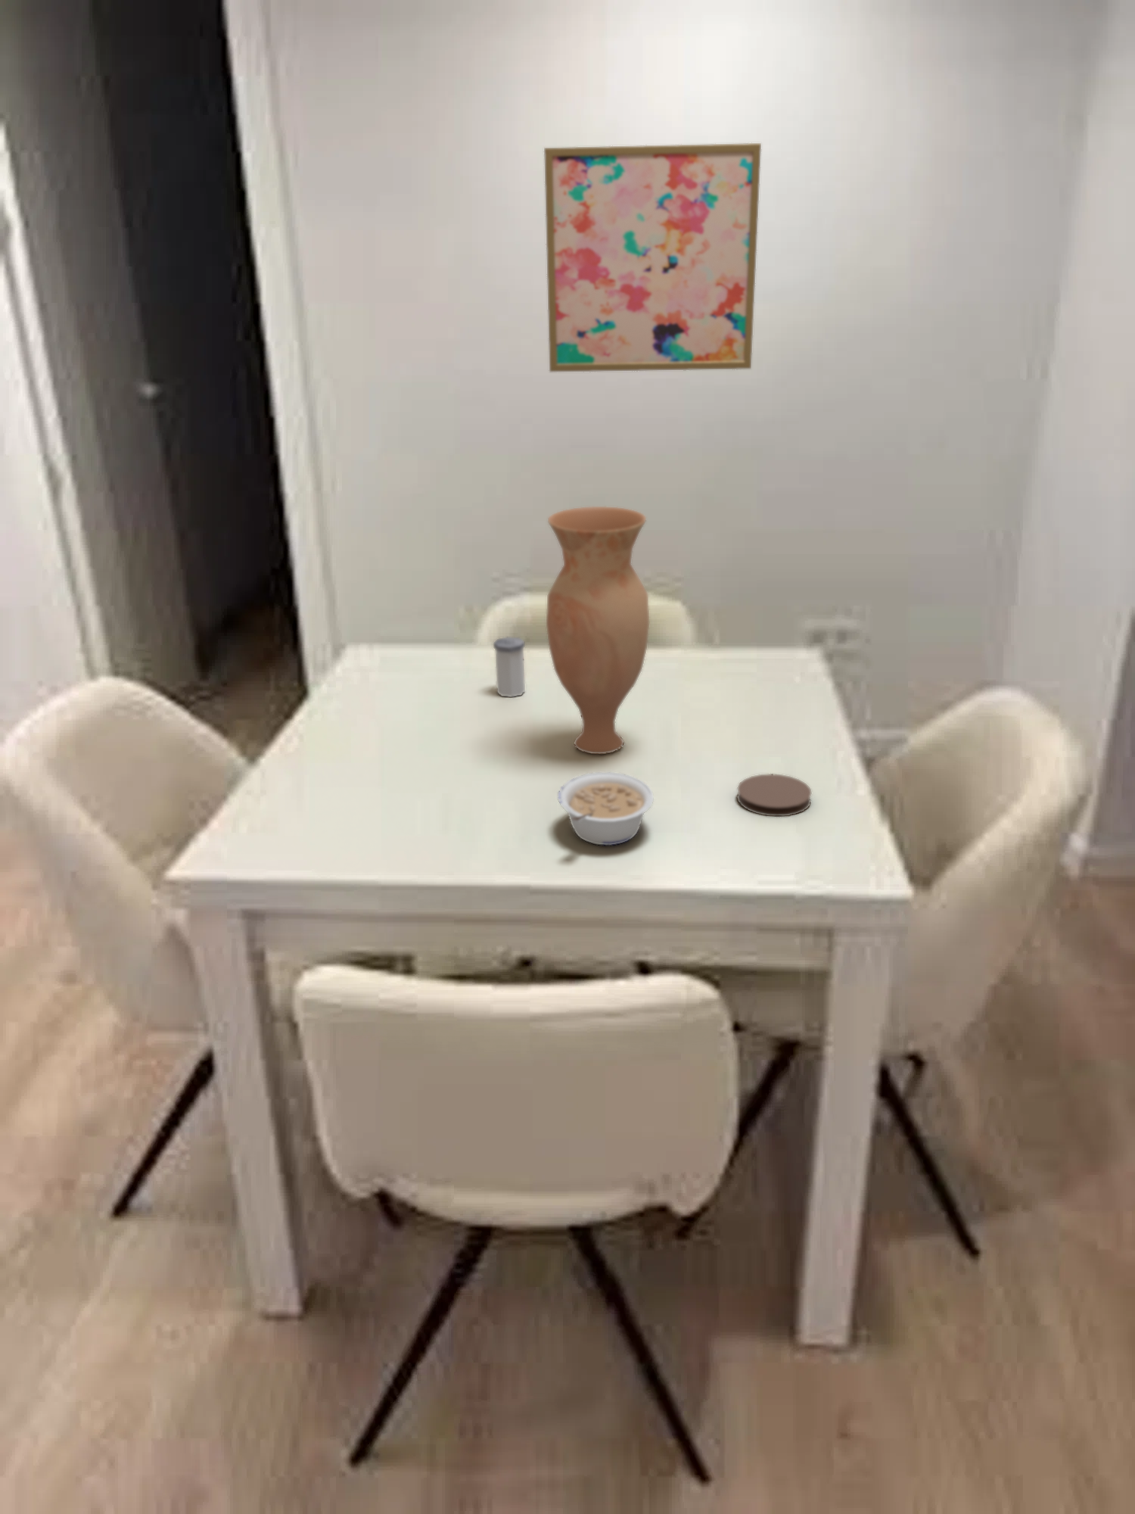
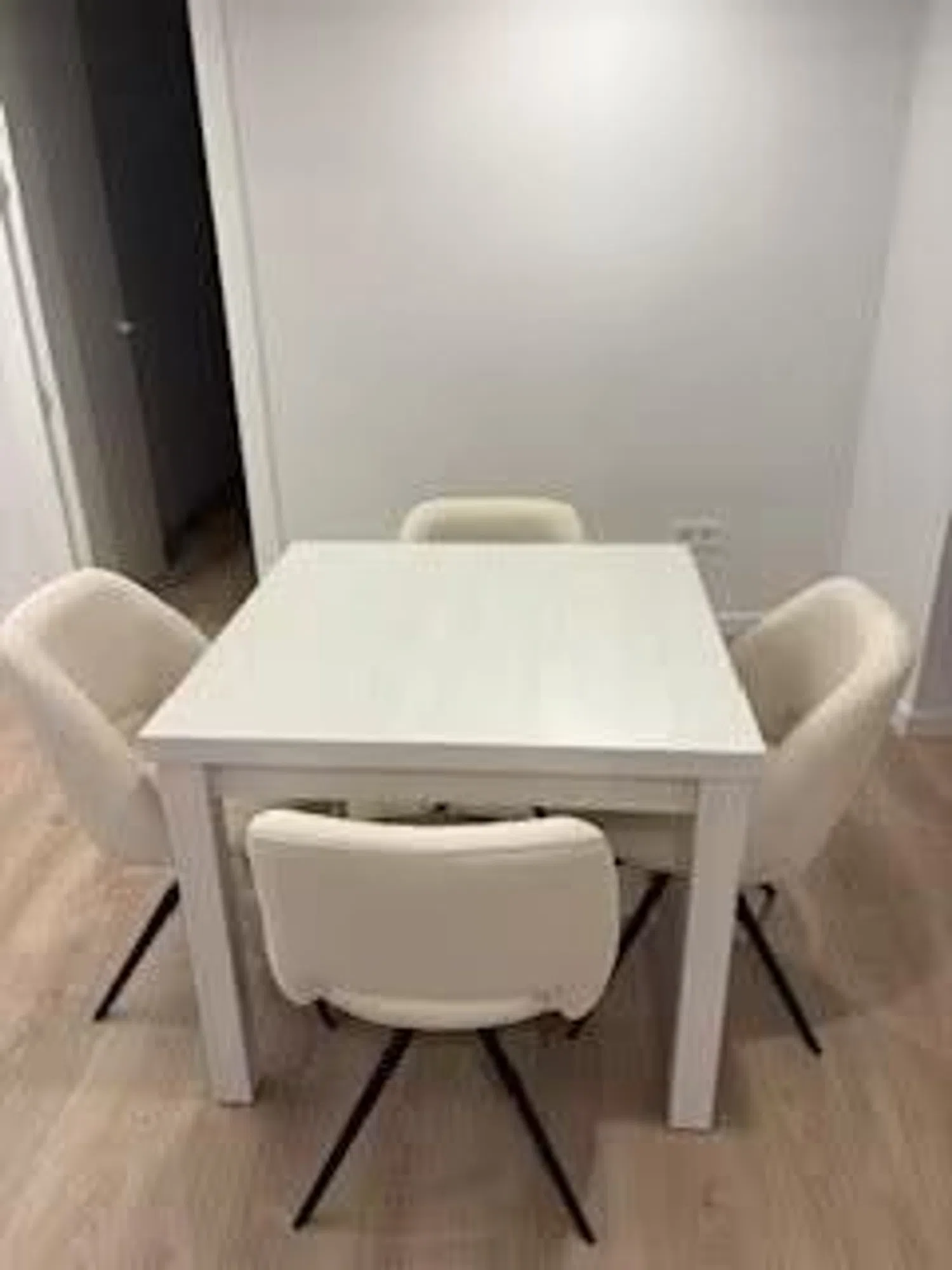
- vase (597, 637)
- legume (606, 809)
- salt shaker (510, 666)
- coaster (774, 794)
- wall art (651, 261)
